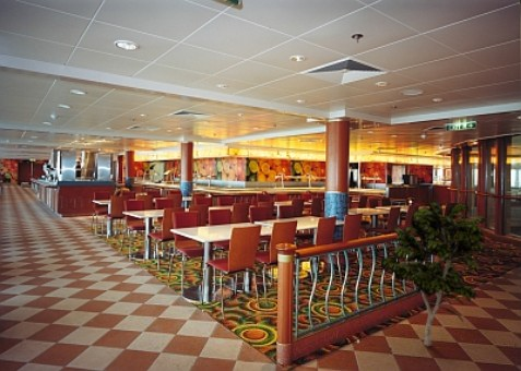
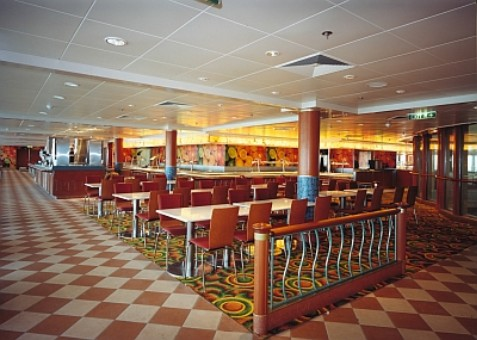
- indoor plant (428, 271)
